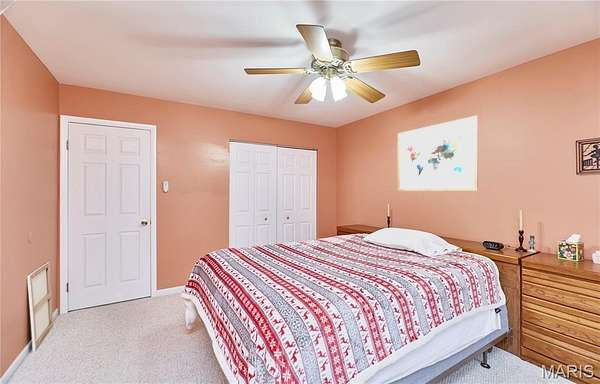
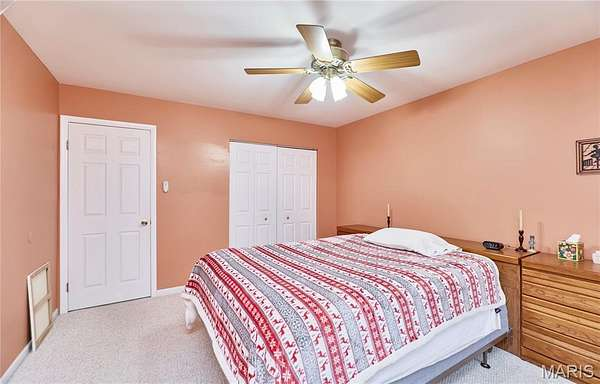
- wall art (432, 158)
